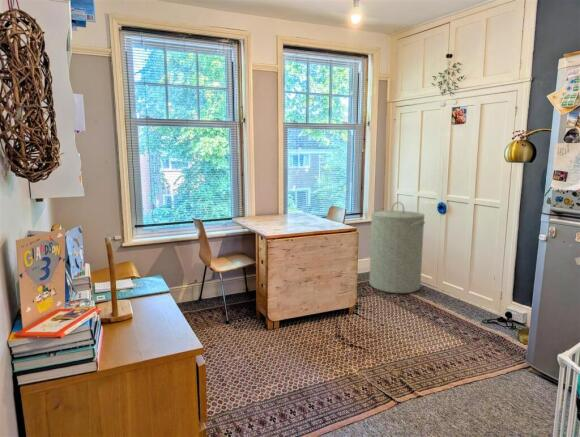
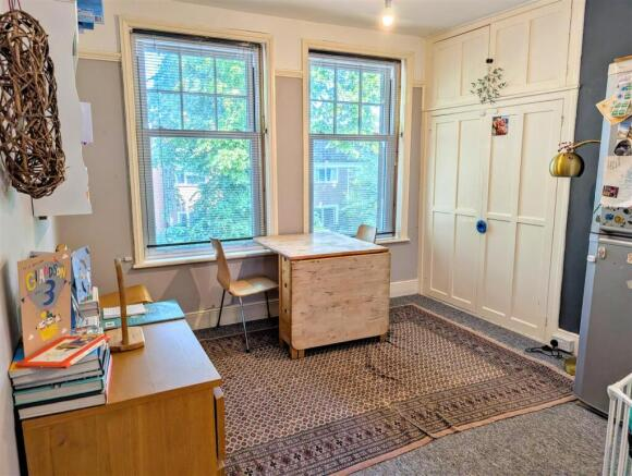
- laundry hamper (396, 244)
